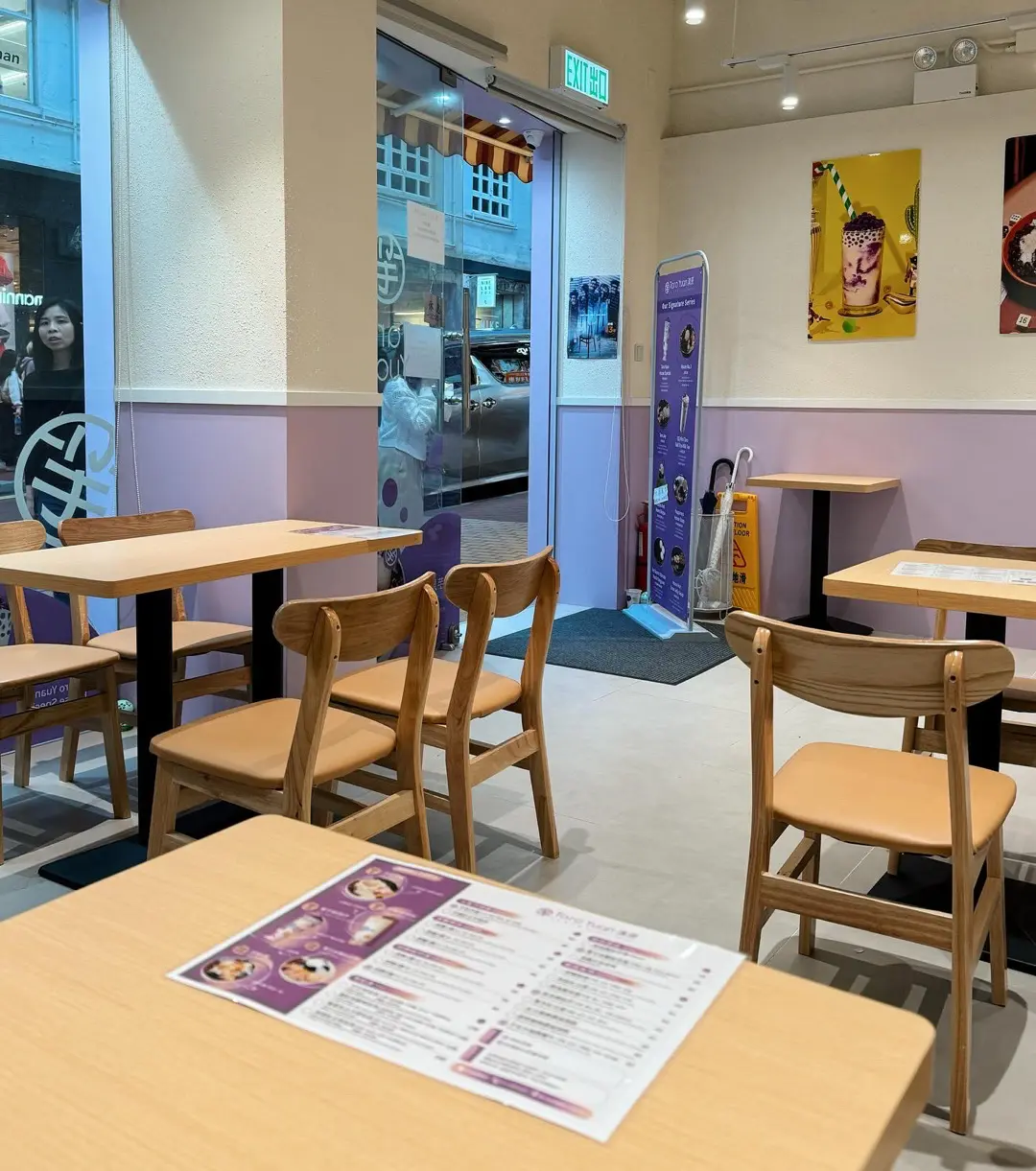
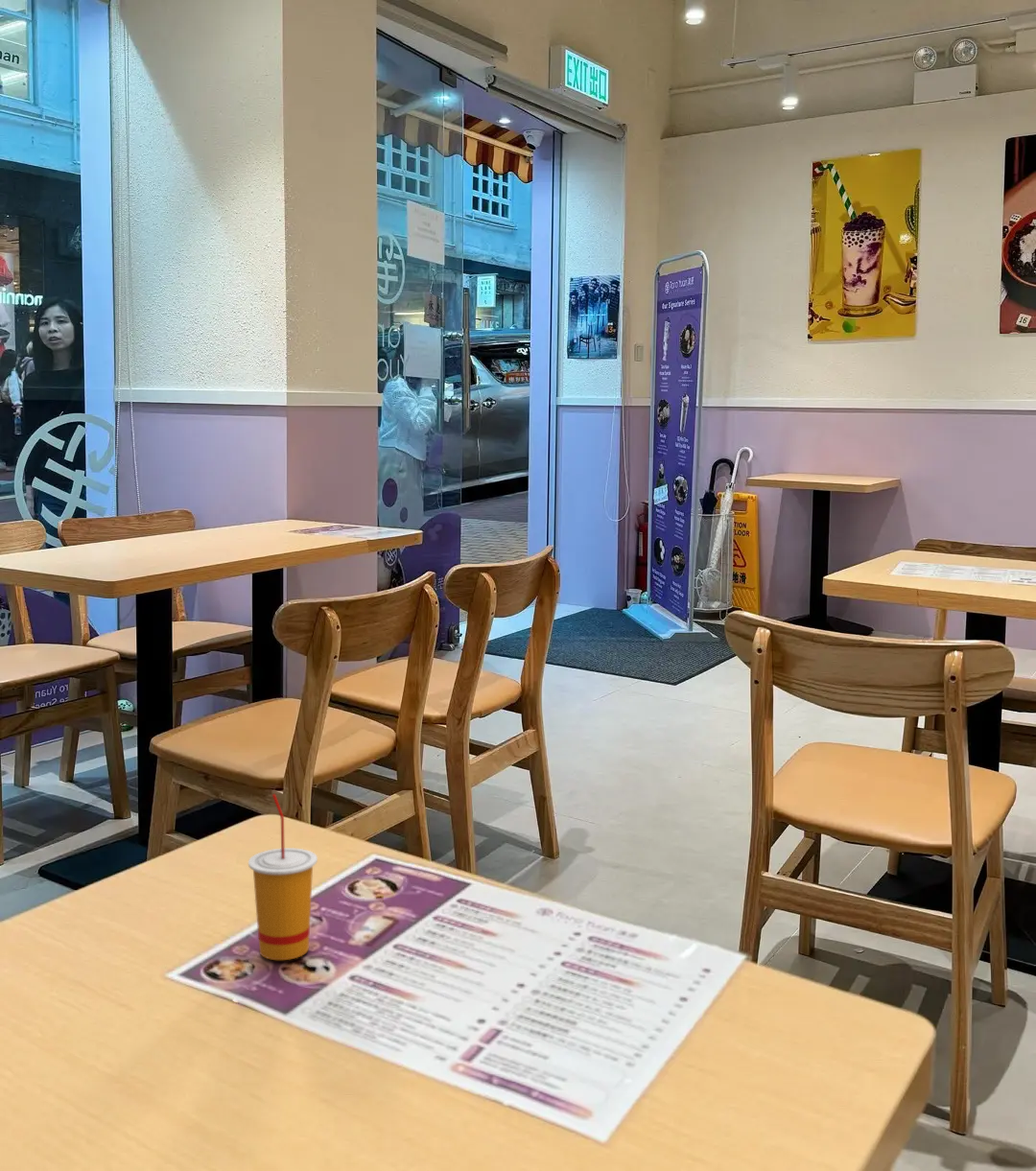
+ drinking cup (283, 873)
